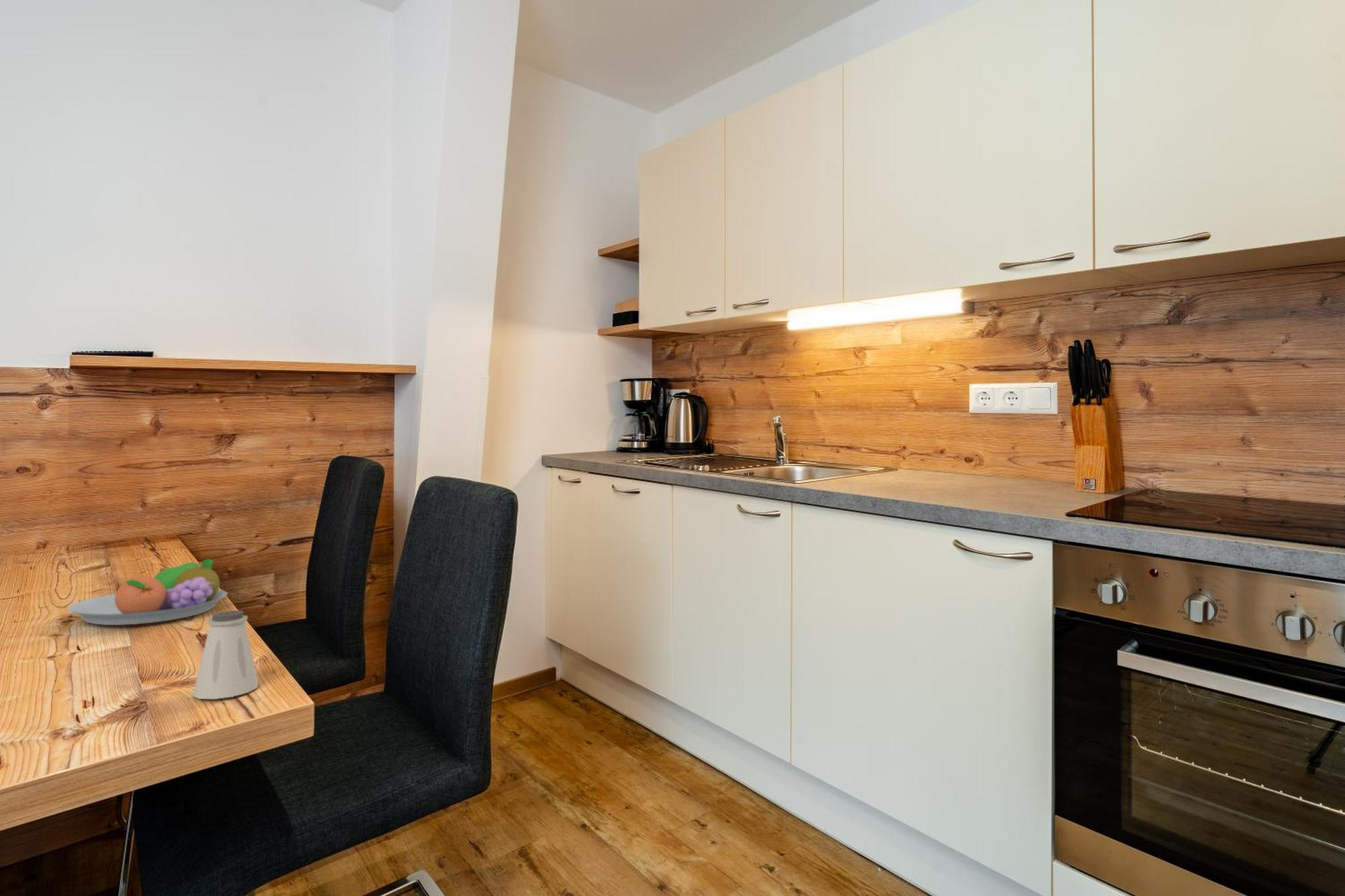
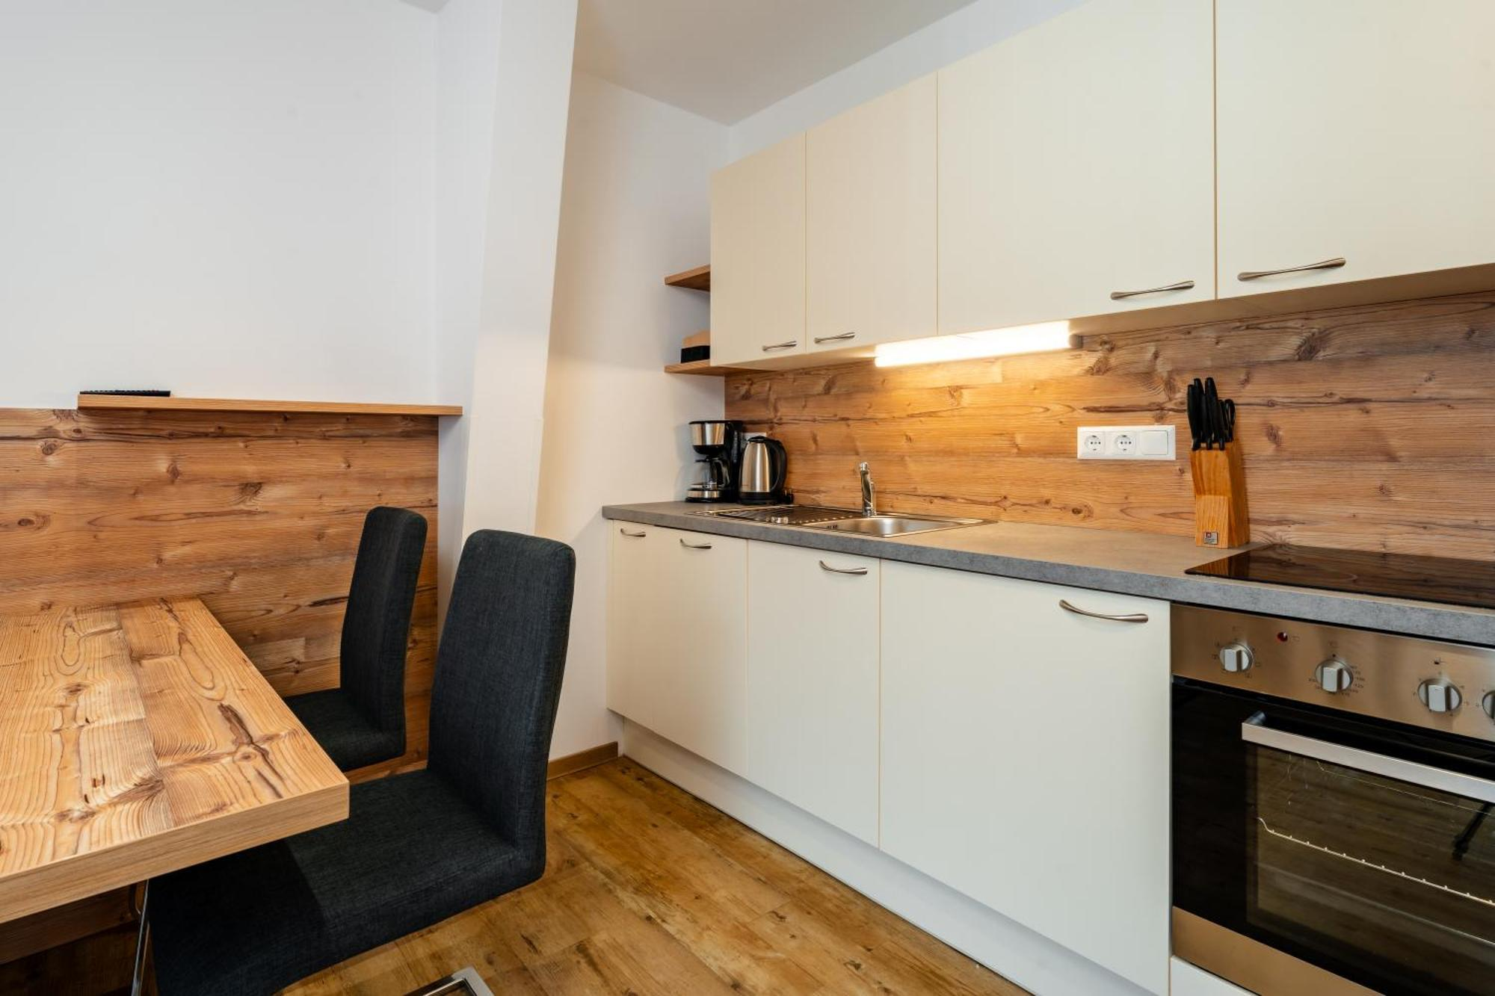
- fruit bowl (158, 586)
- saltshaker (227, 651)
